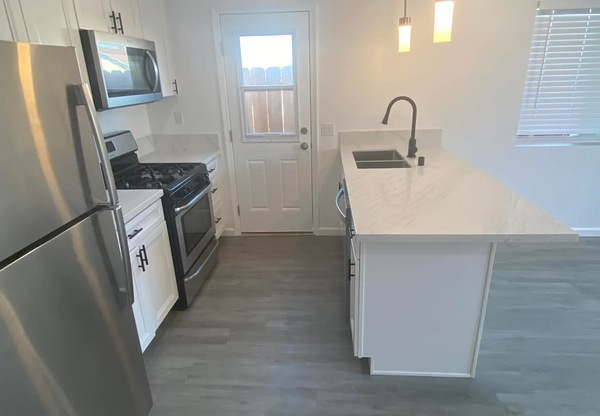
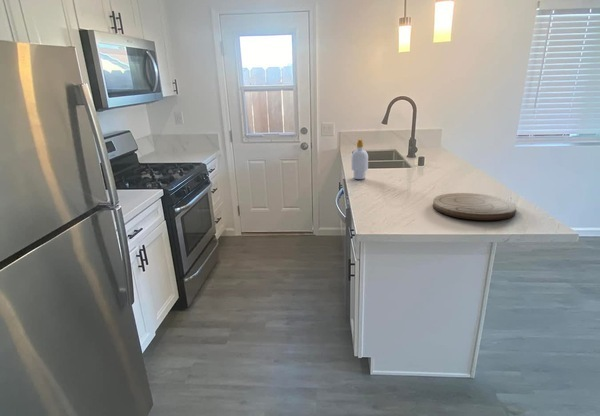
+ cutting board (472, 205)
+ soap bottle (359, 159)
